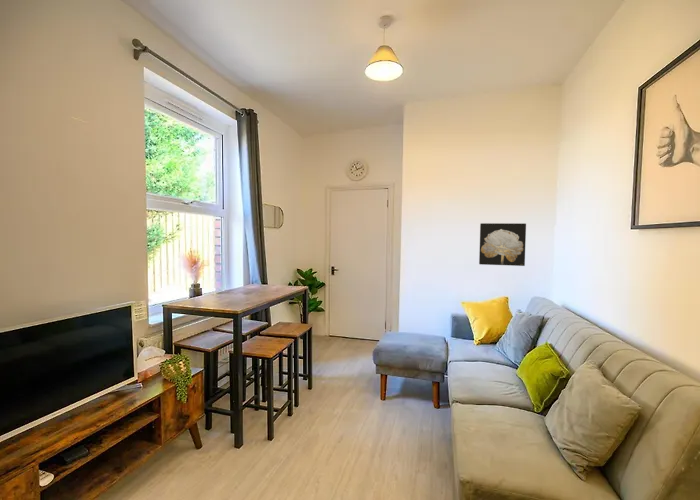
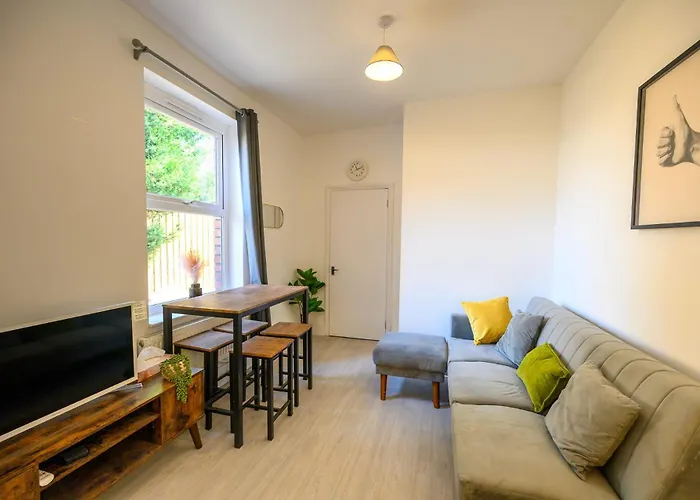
- wall art (502, 244)
